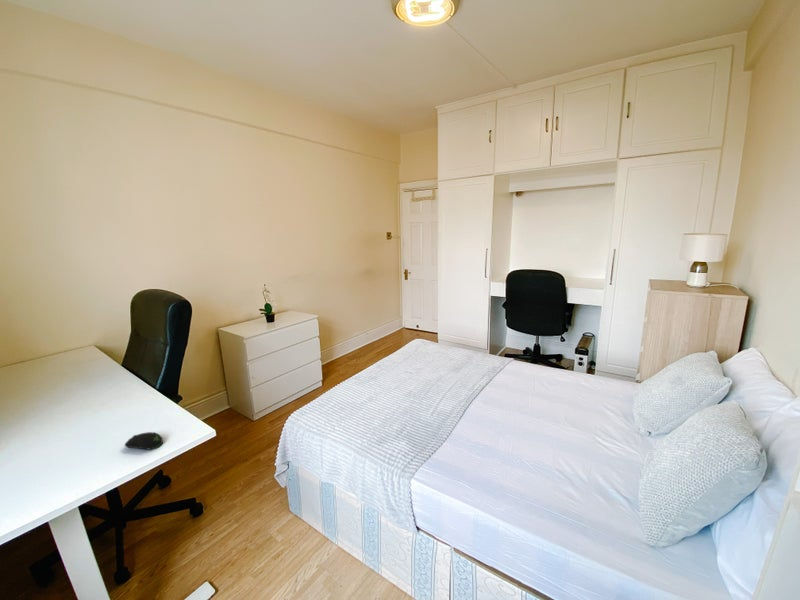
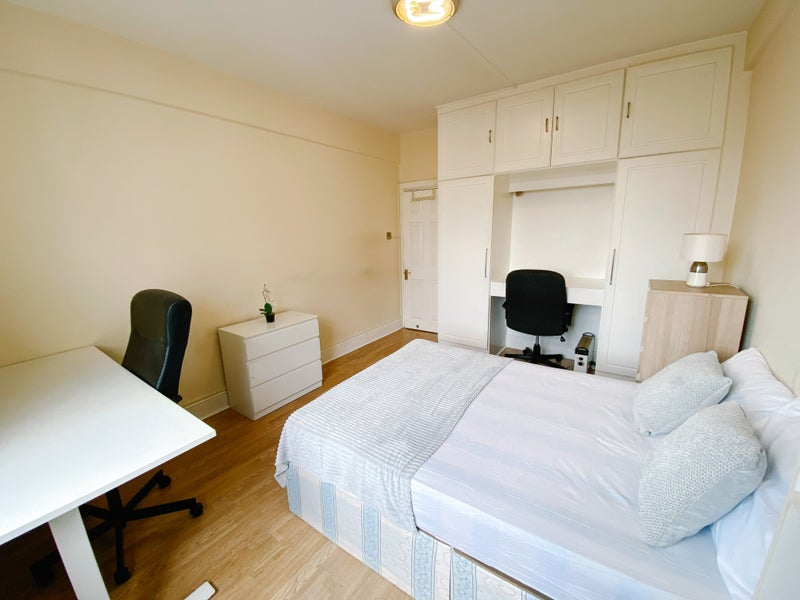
- computer mouse (144, 439)
